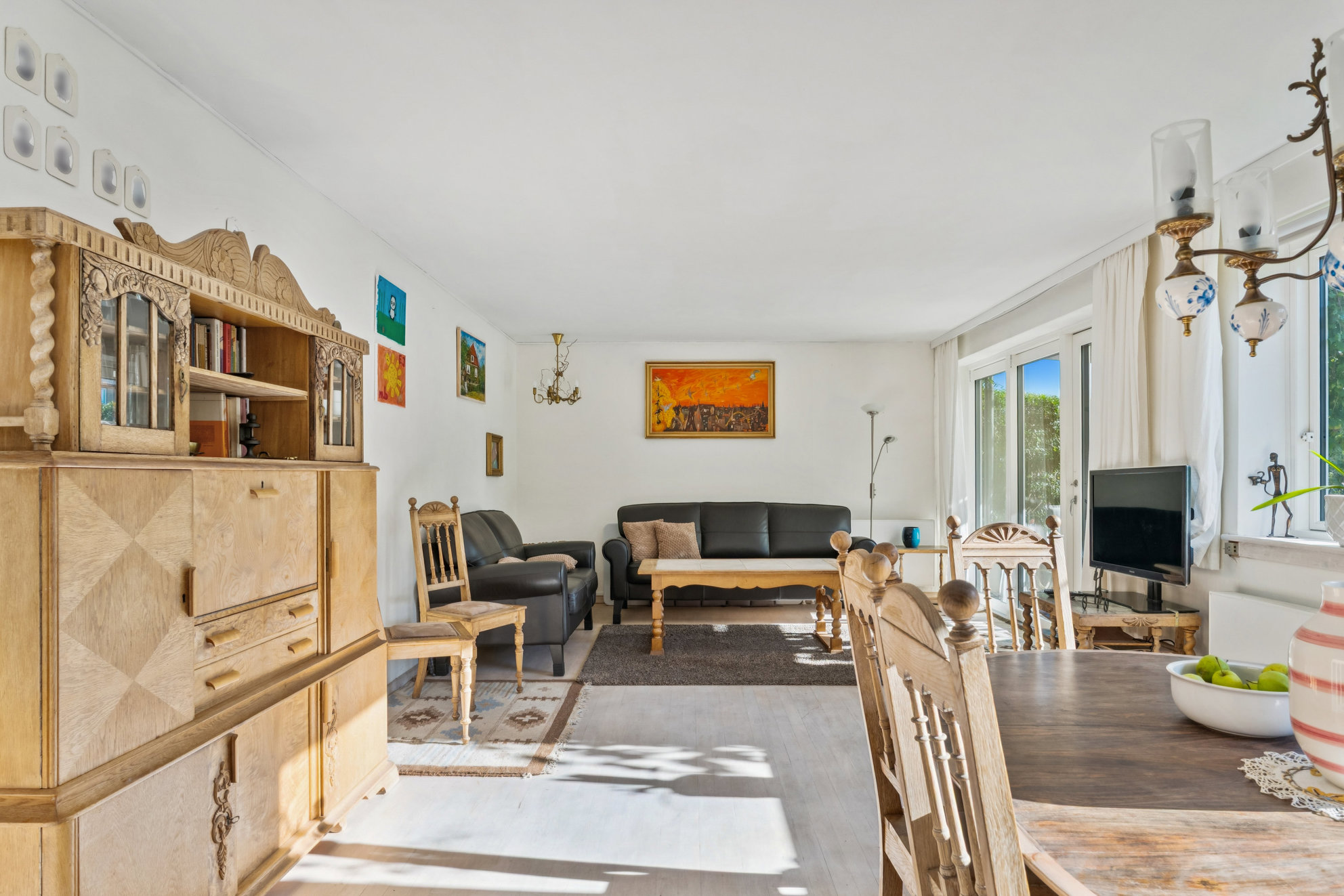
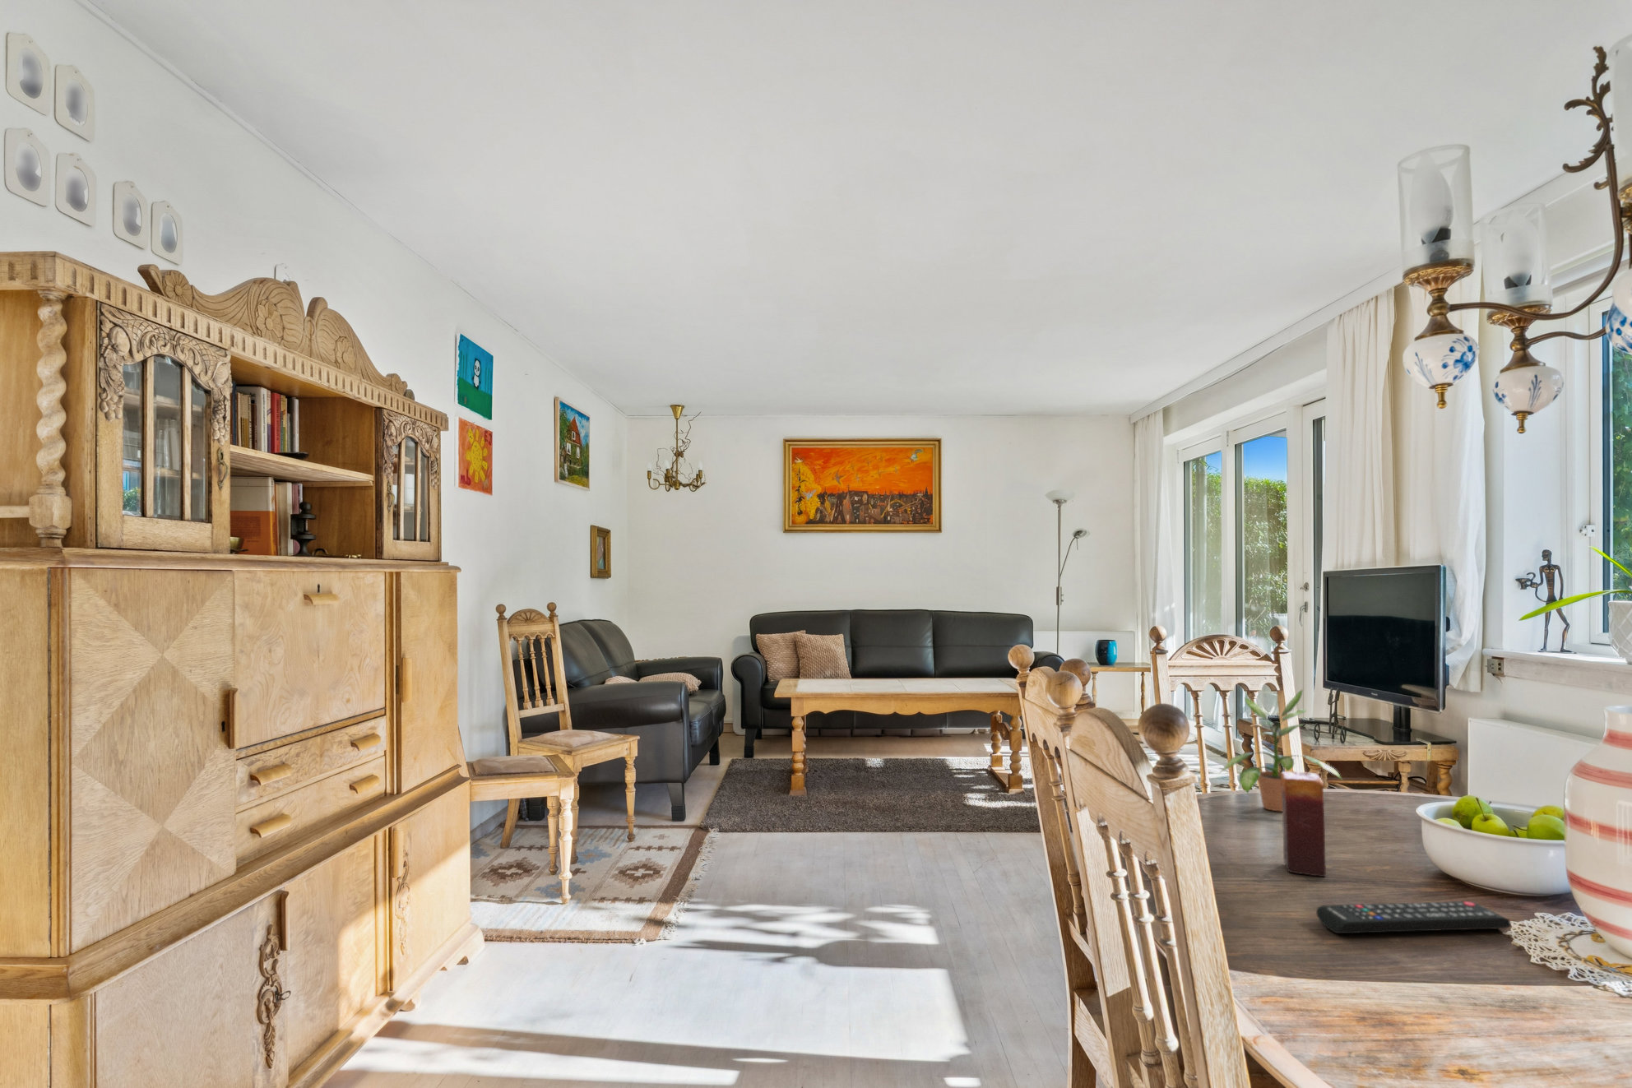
+ remote control (1411, 918)
+ potted plant (1276, 748)
+ candle (1303, 822)
